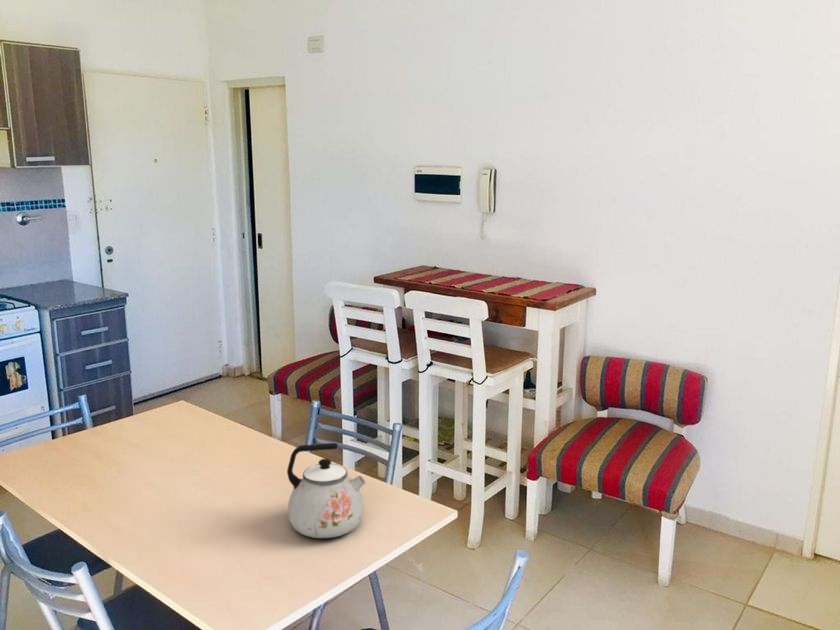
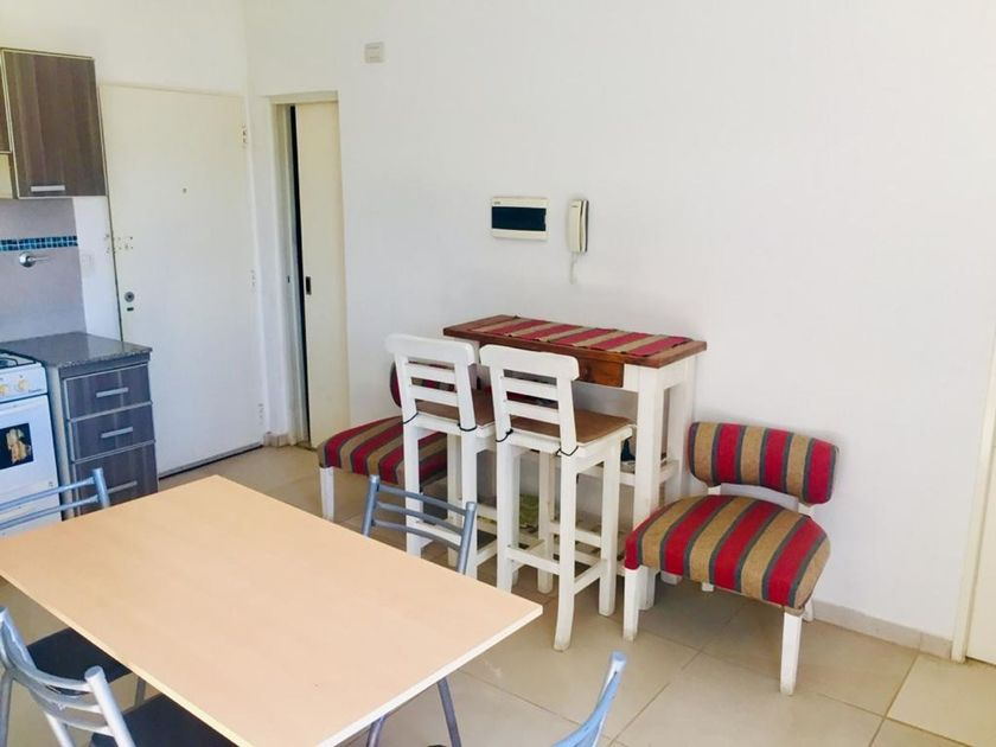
- kettle (326, 485)
